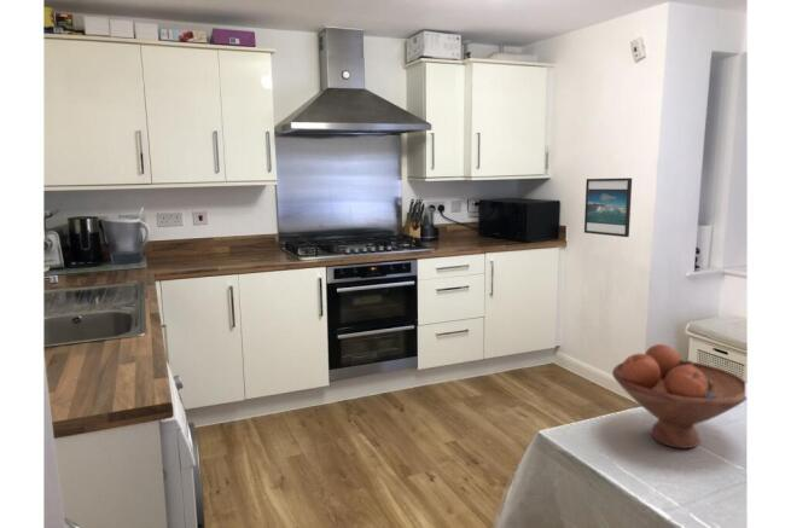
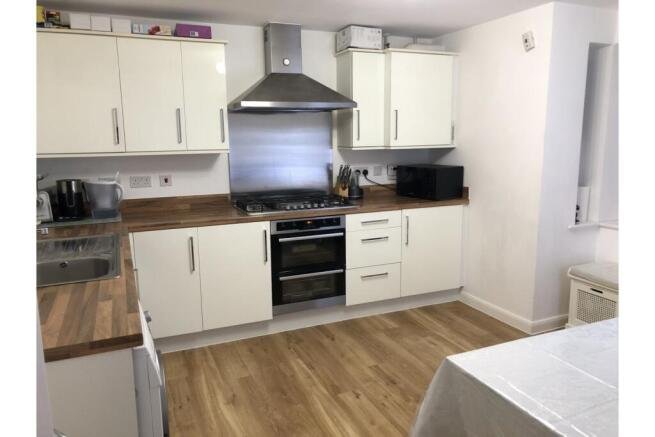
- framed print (606, 207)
- fruit bowl (676, 396)
